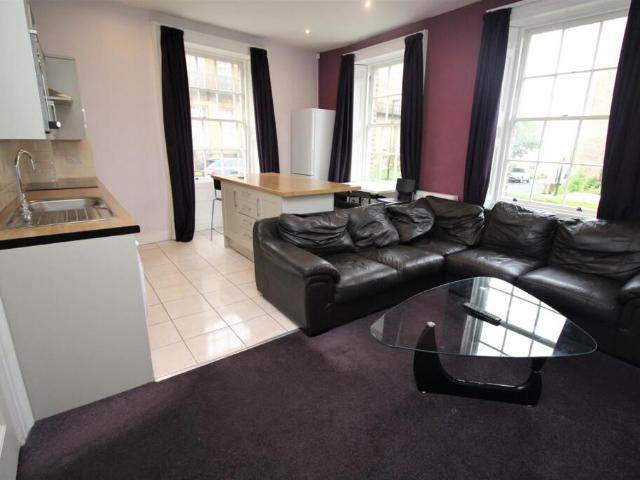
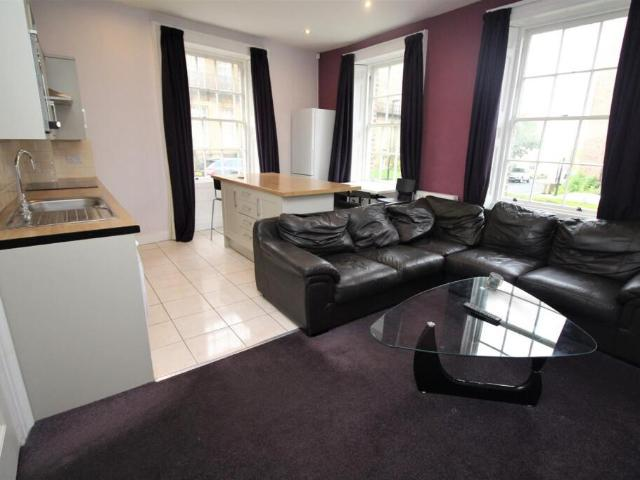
+ mug (494, 280)
